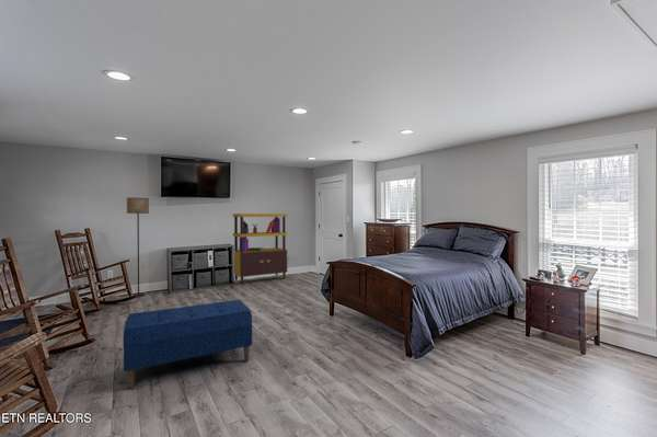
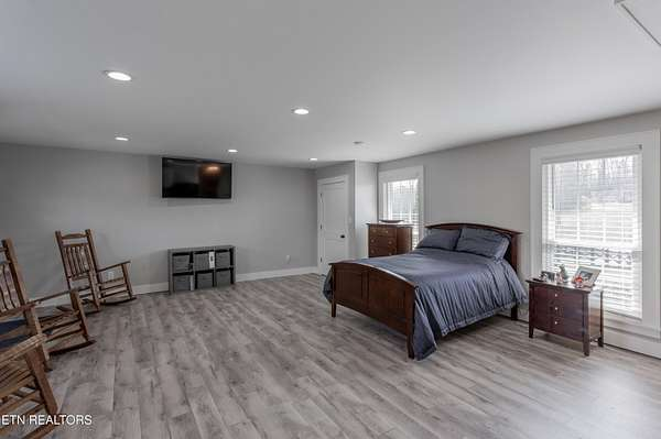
- bench (191, 337)
- floor lamp (138, 246)
- bookcase (260, 248)
